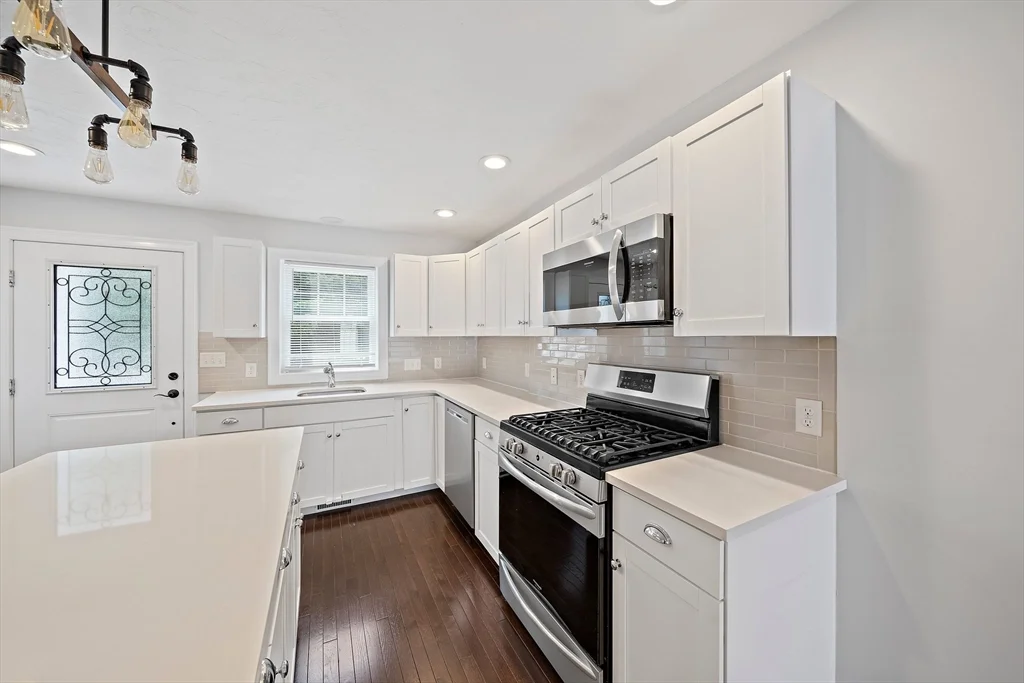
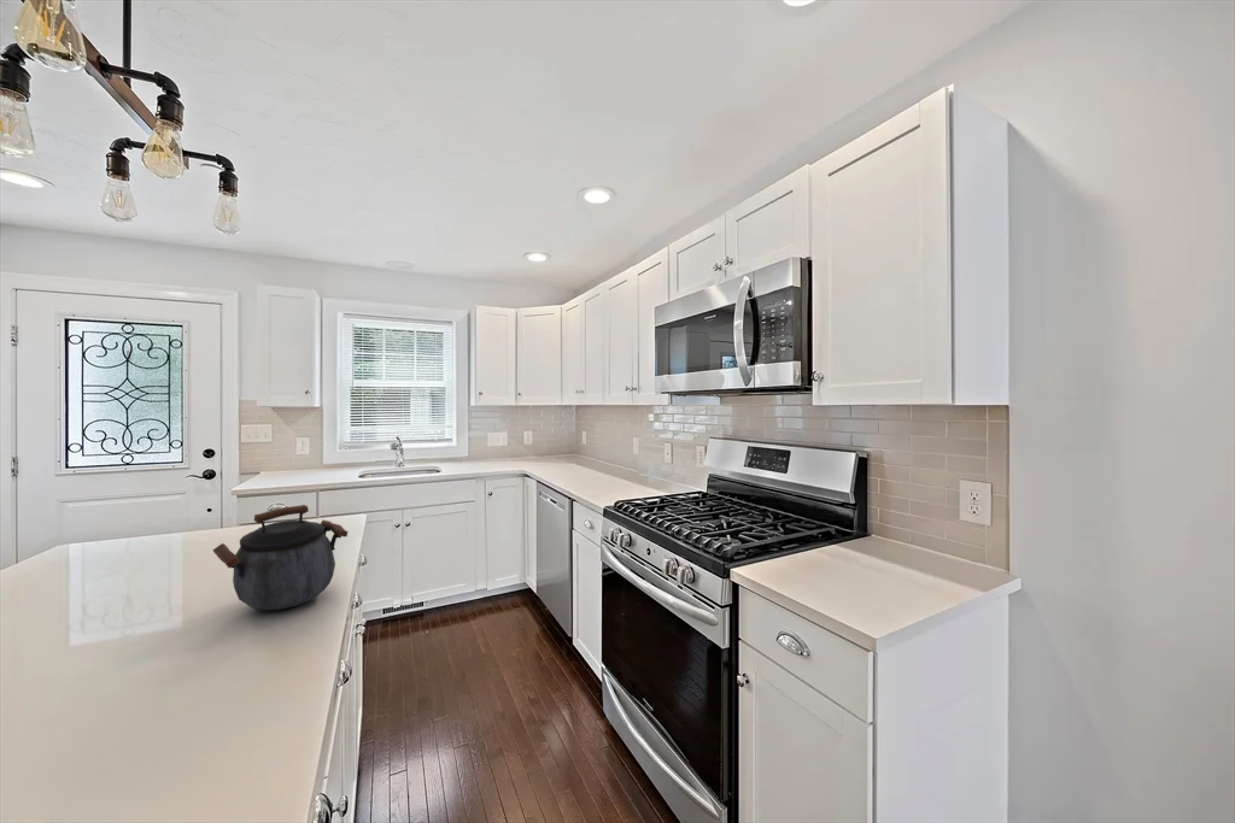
+ kettle (282, 554)
